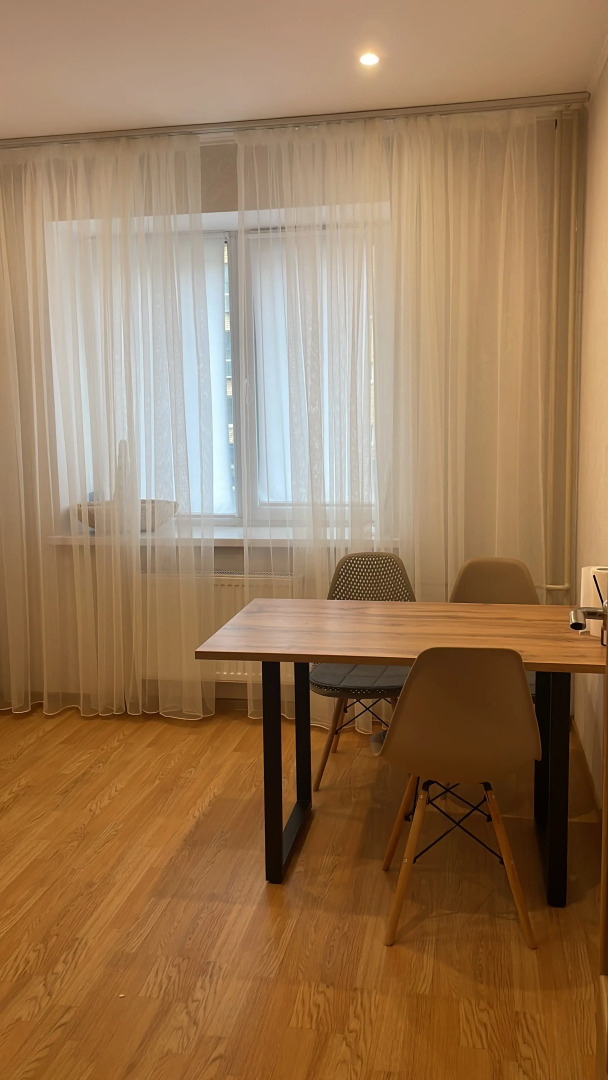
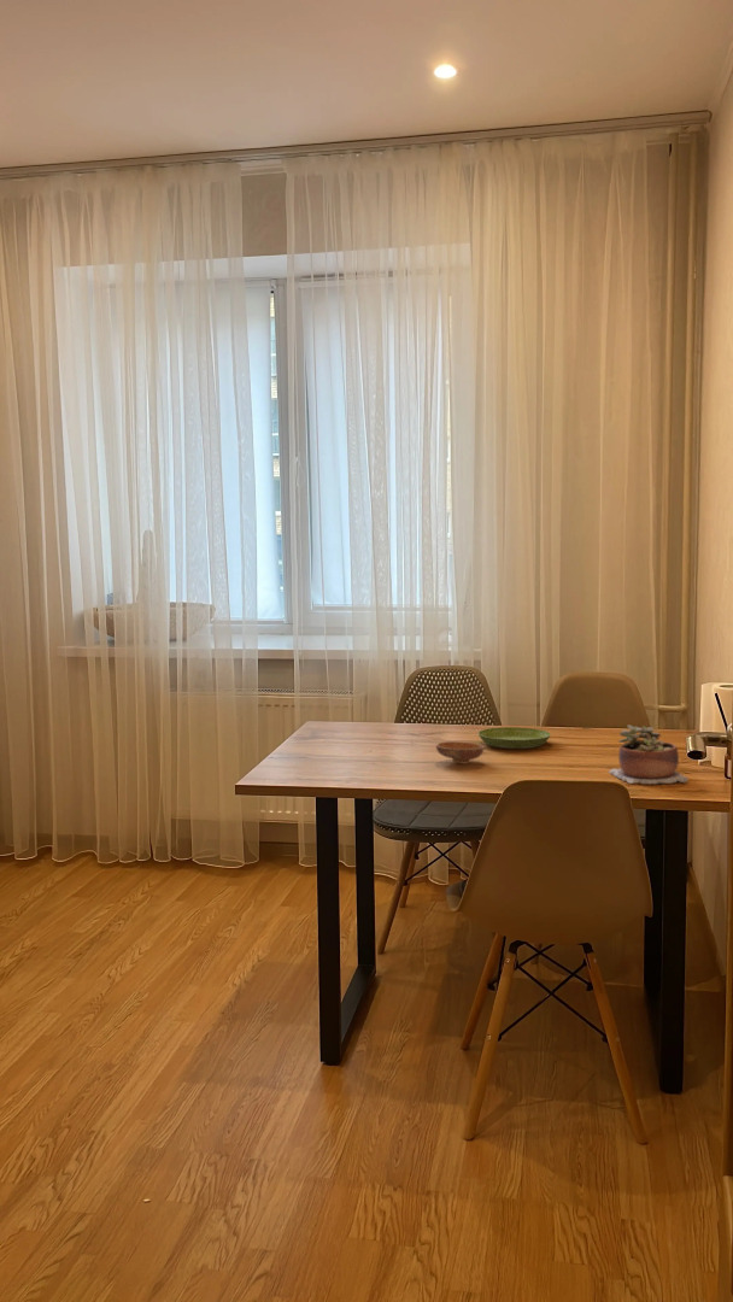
+ saucer (514, 738)
+ succulent plant (647, 751)
+ bowl (459, 752)
